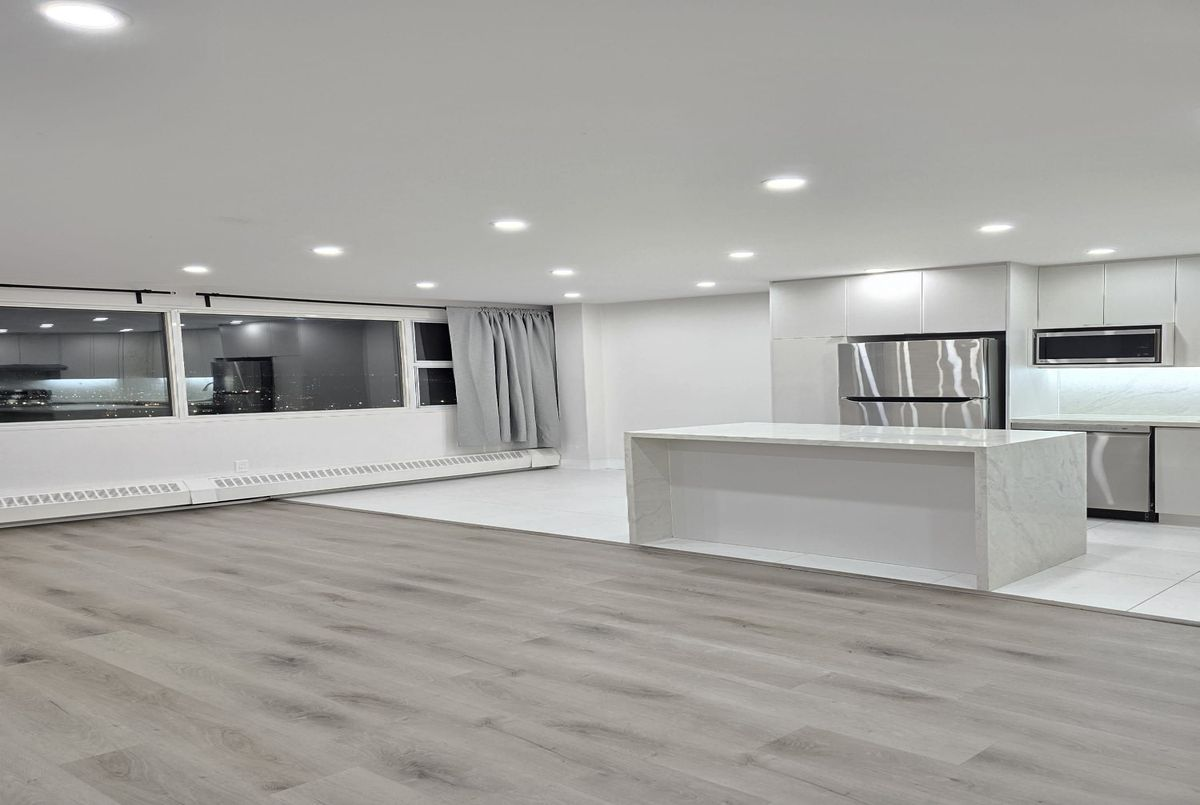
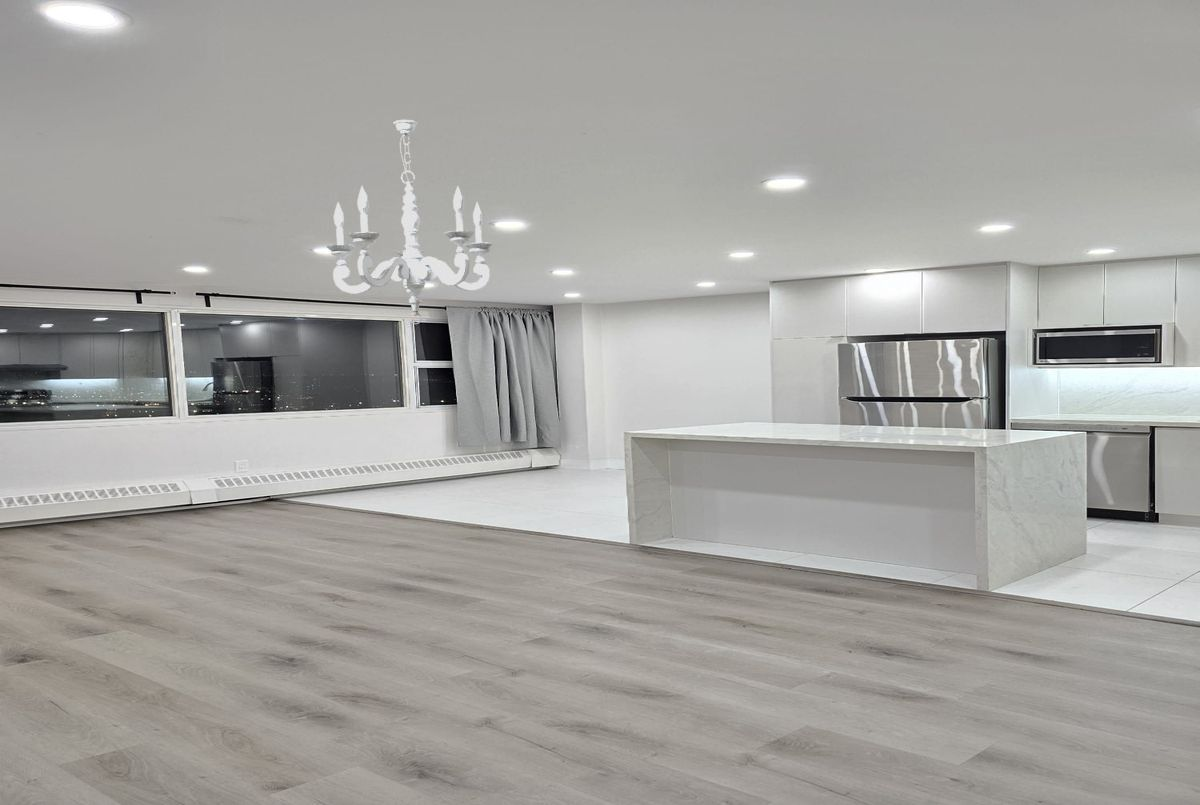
+ chandelier (410, 225)
